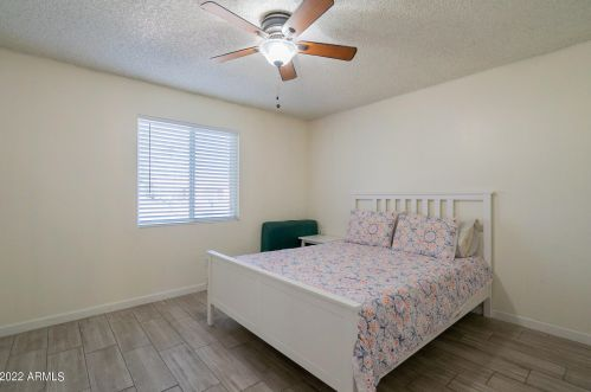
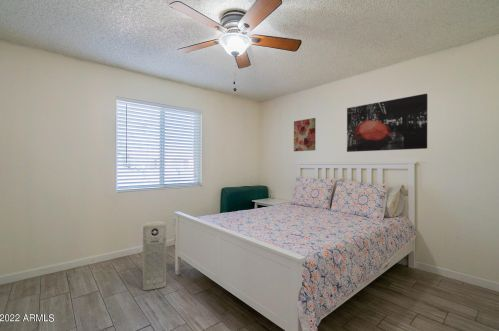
+ wall art (304, 135)
+ wall art (382, 126)
+ air purifier (154, 252)
